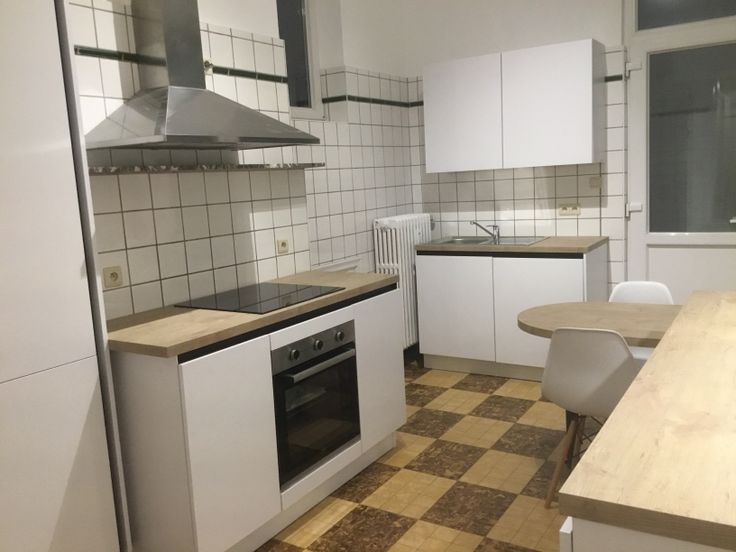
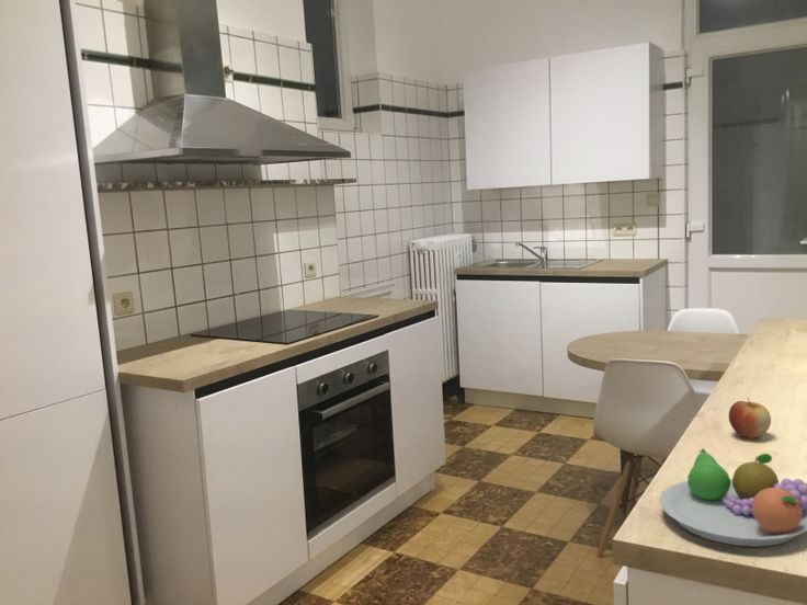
+ fruit bowl (734, 490)
+ apple (749, 416)
